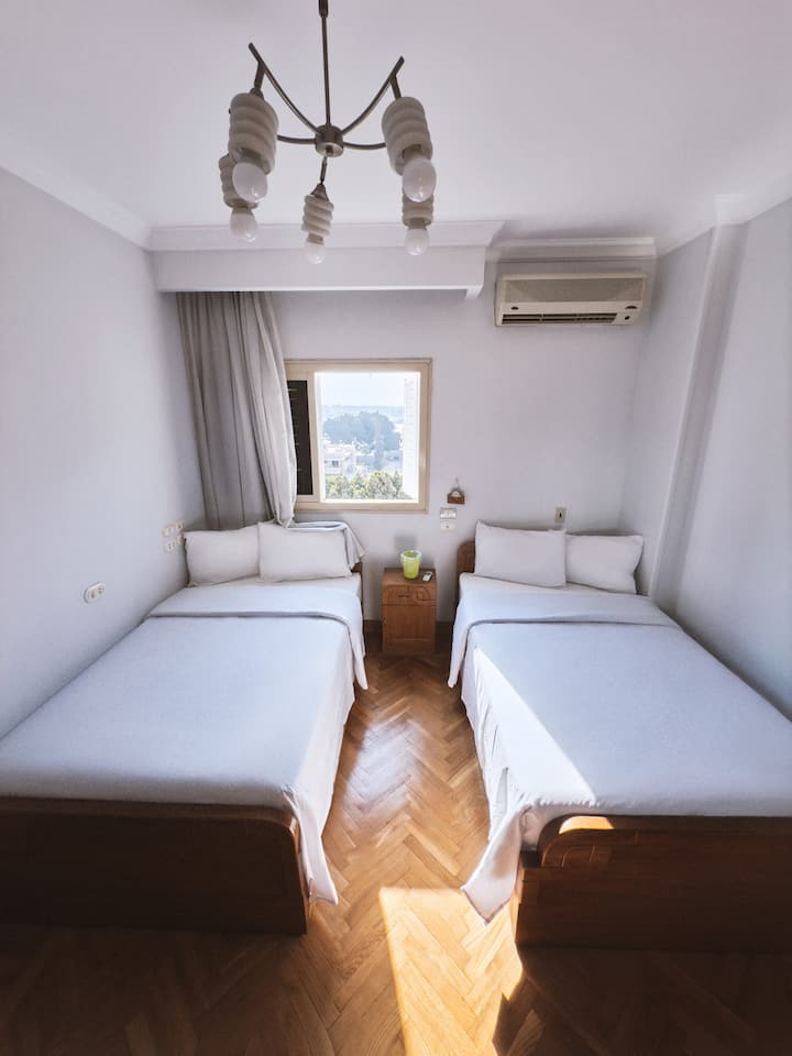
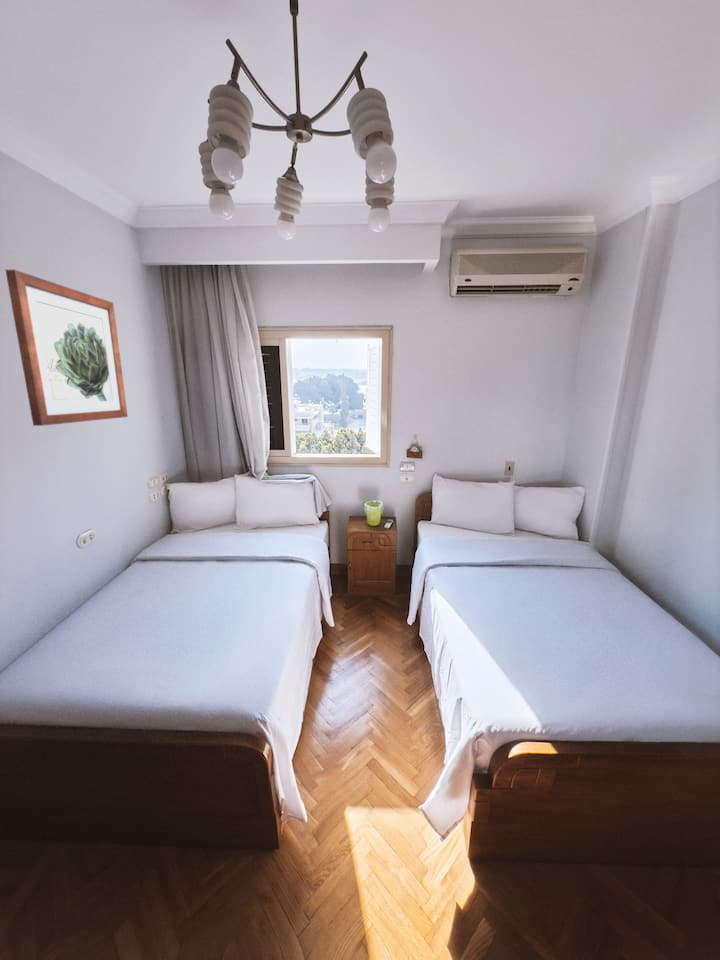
+ wall art (77, 357)
